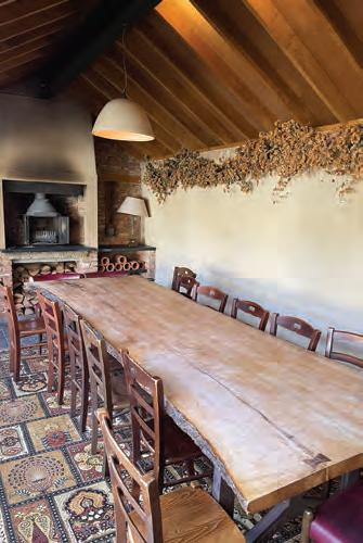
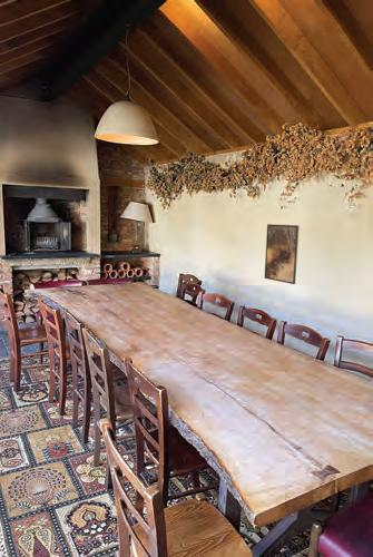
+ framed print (281, 253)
